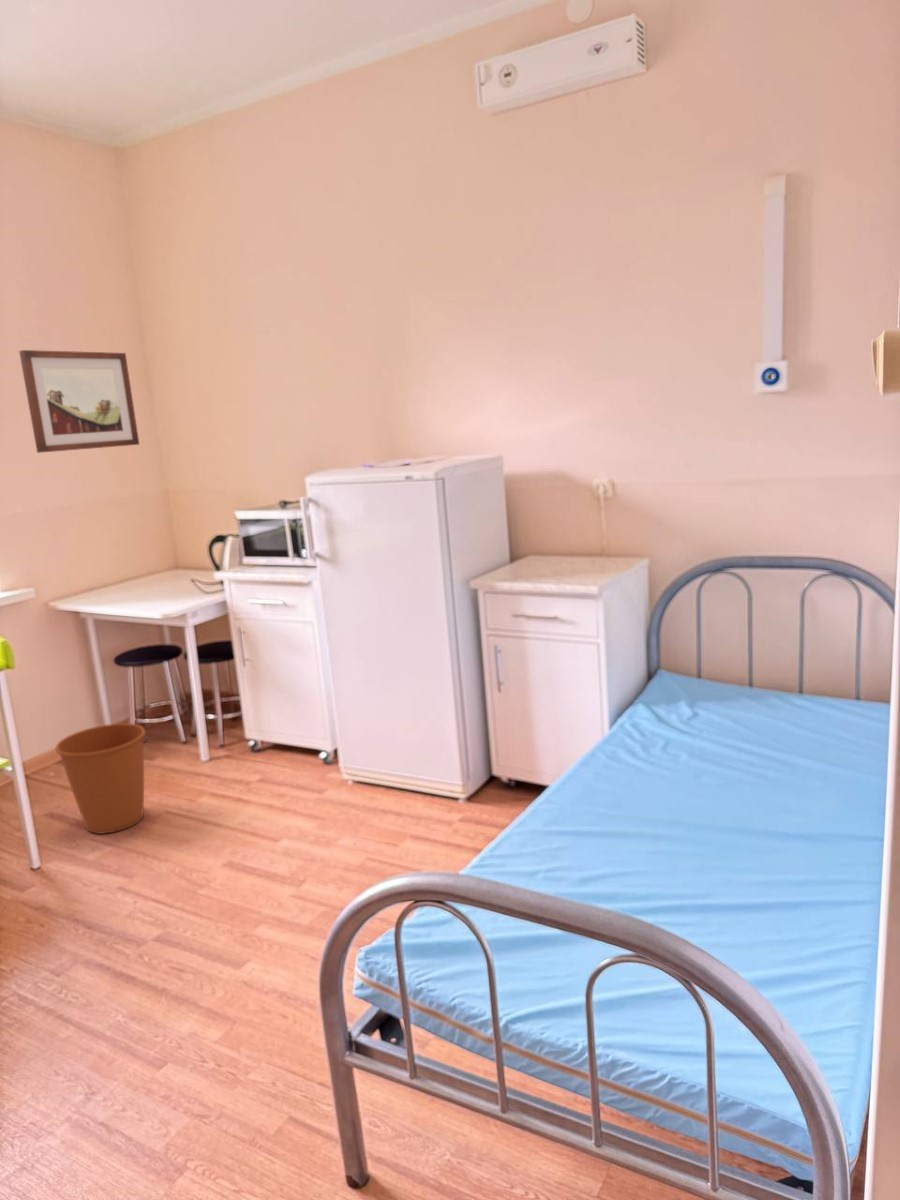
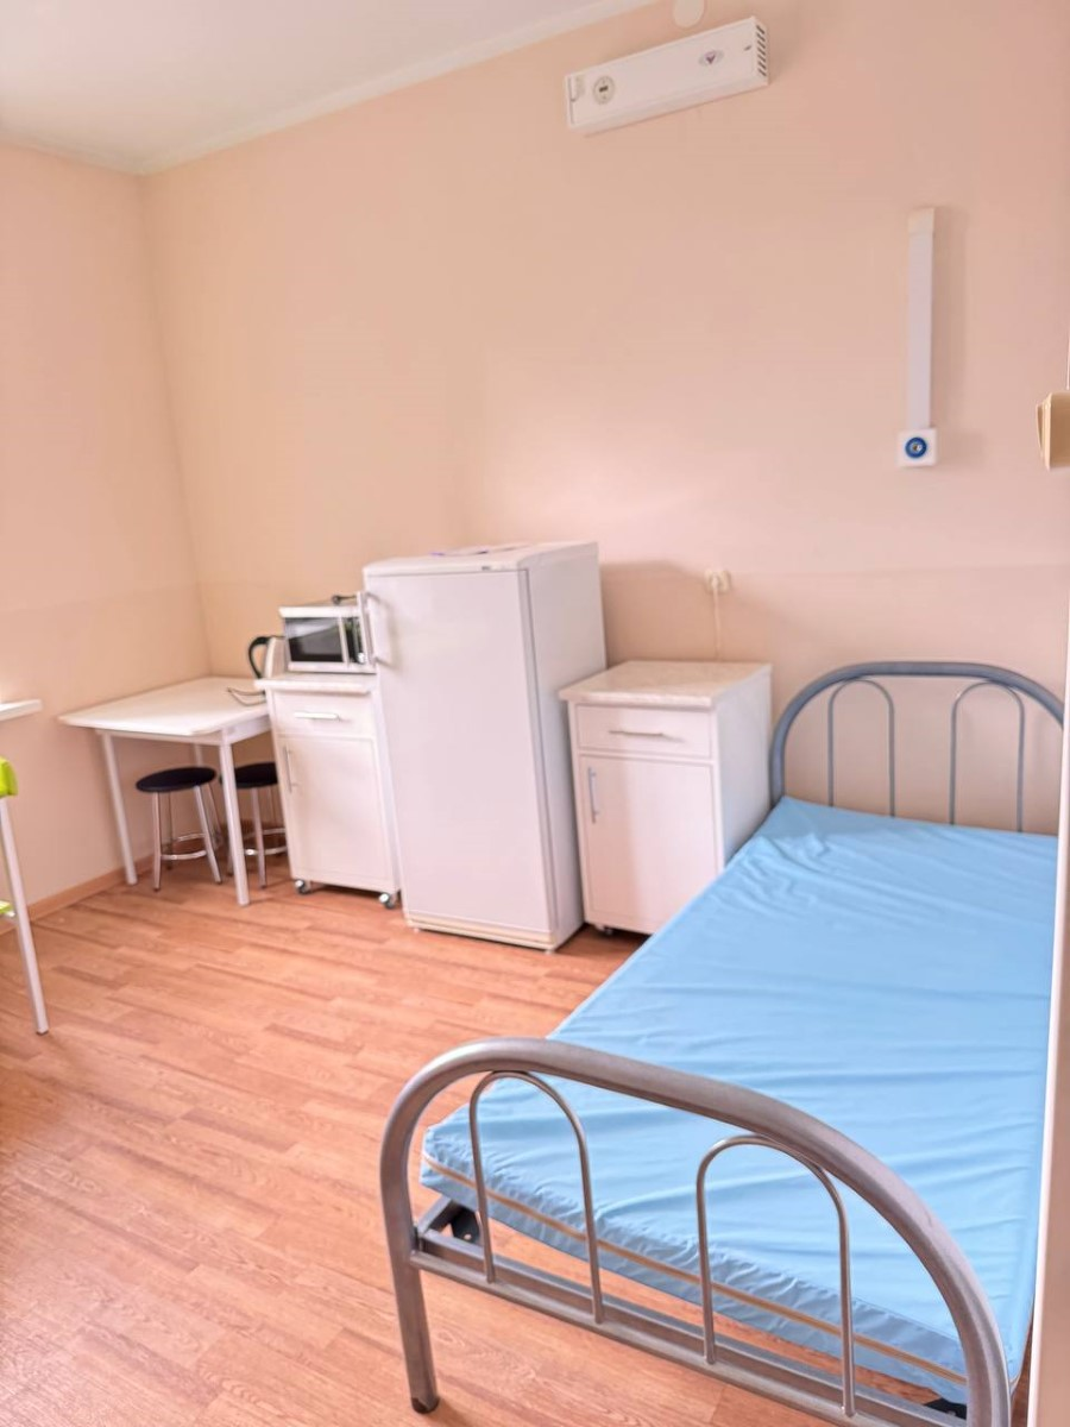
- bucket (108, 779)
- wall art (83, 400)
